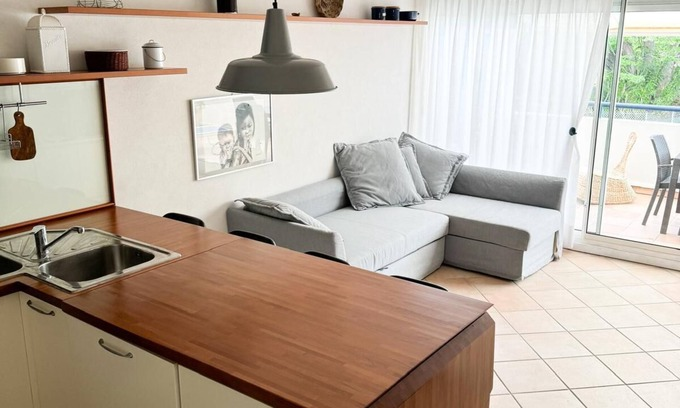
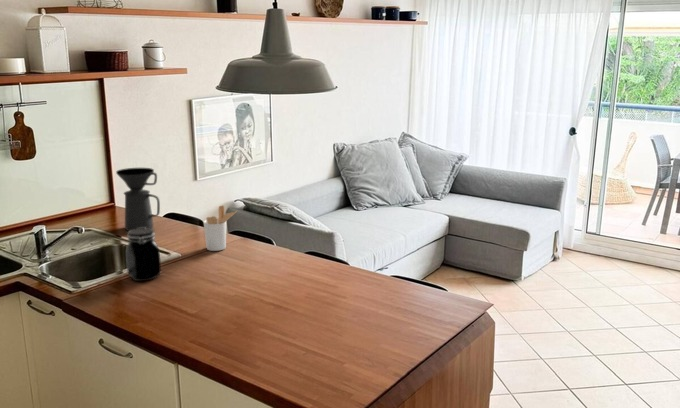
+ utensil holder (220, 228)
+ jar (142, 254)
+ coffee maker (137, 199)
